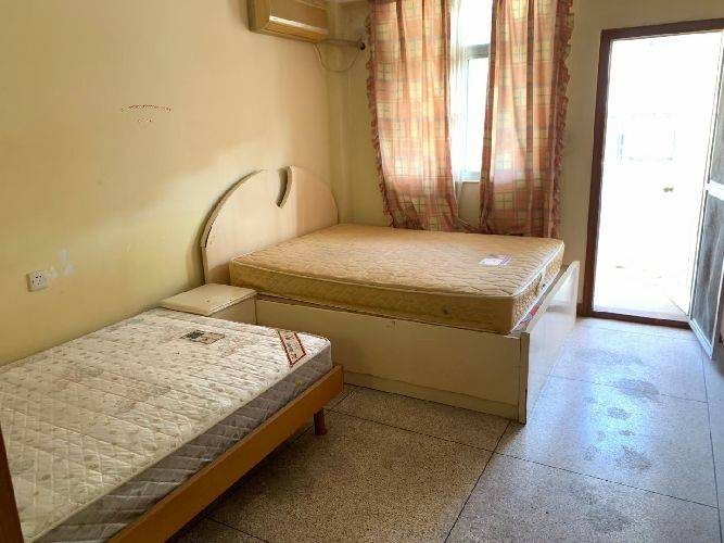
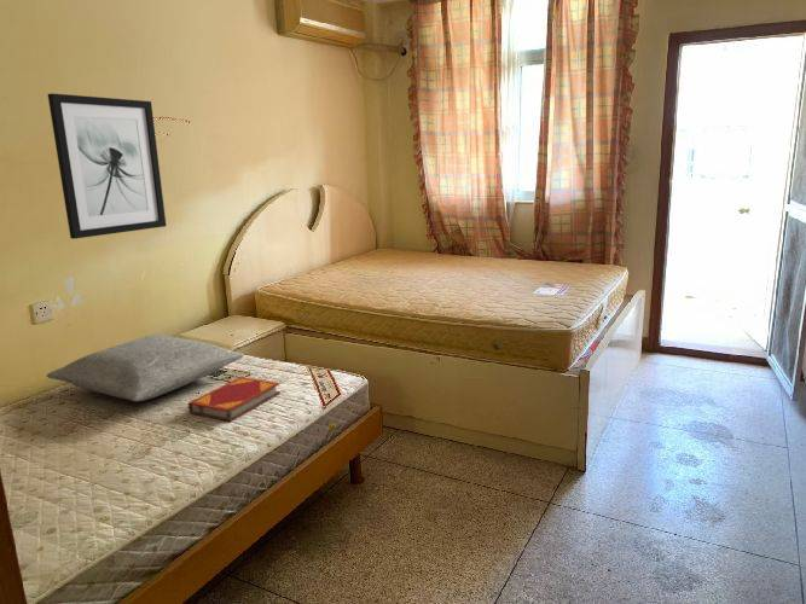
+ hardback book (236, 397)
+ wall art (112, 165)
+ pillow (149, 365)
